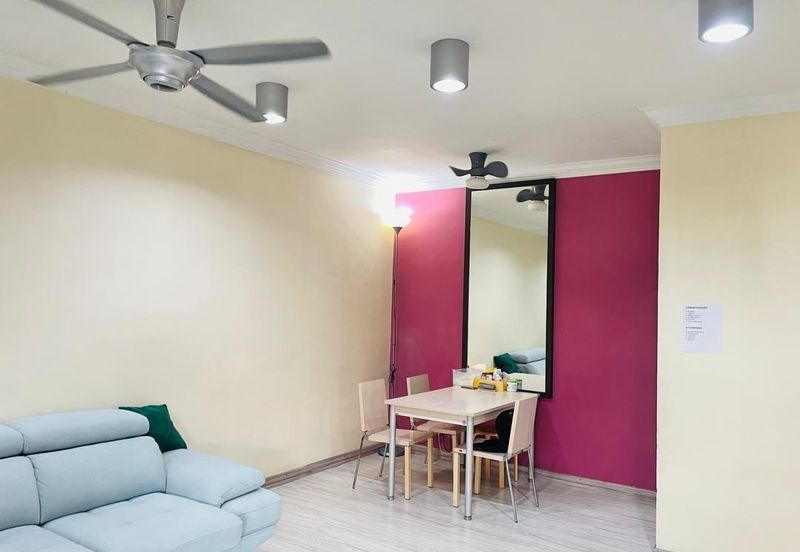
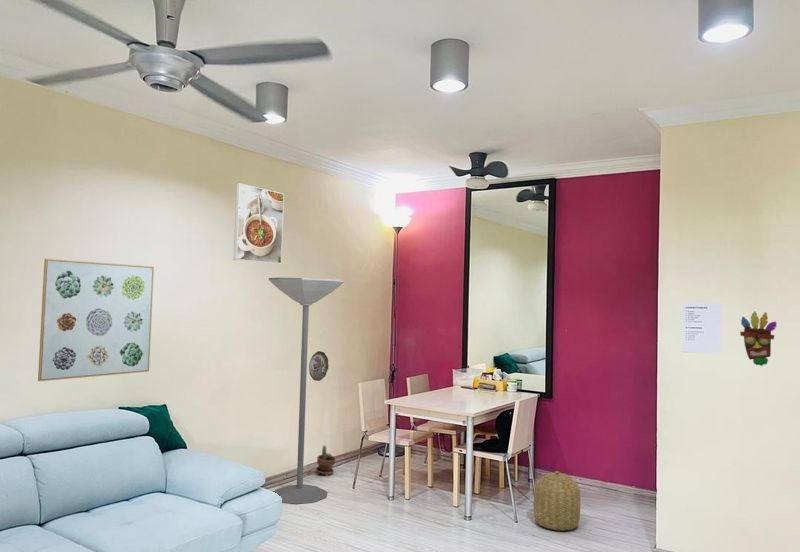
+ potted plant (325, 458)
+ decorative plate (317, 365)
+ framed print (259, 225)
+ decorative mask (758, 338)
+ wall art (100, 319)
+ floor lamp (303, 386)
+ basket (556, 497)
